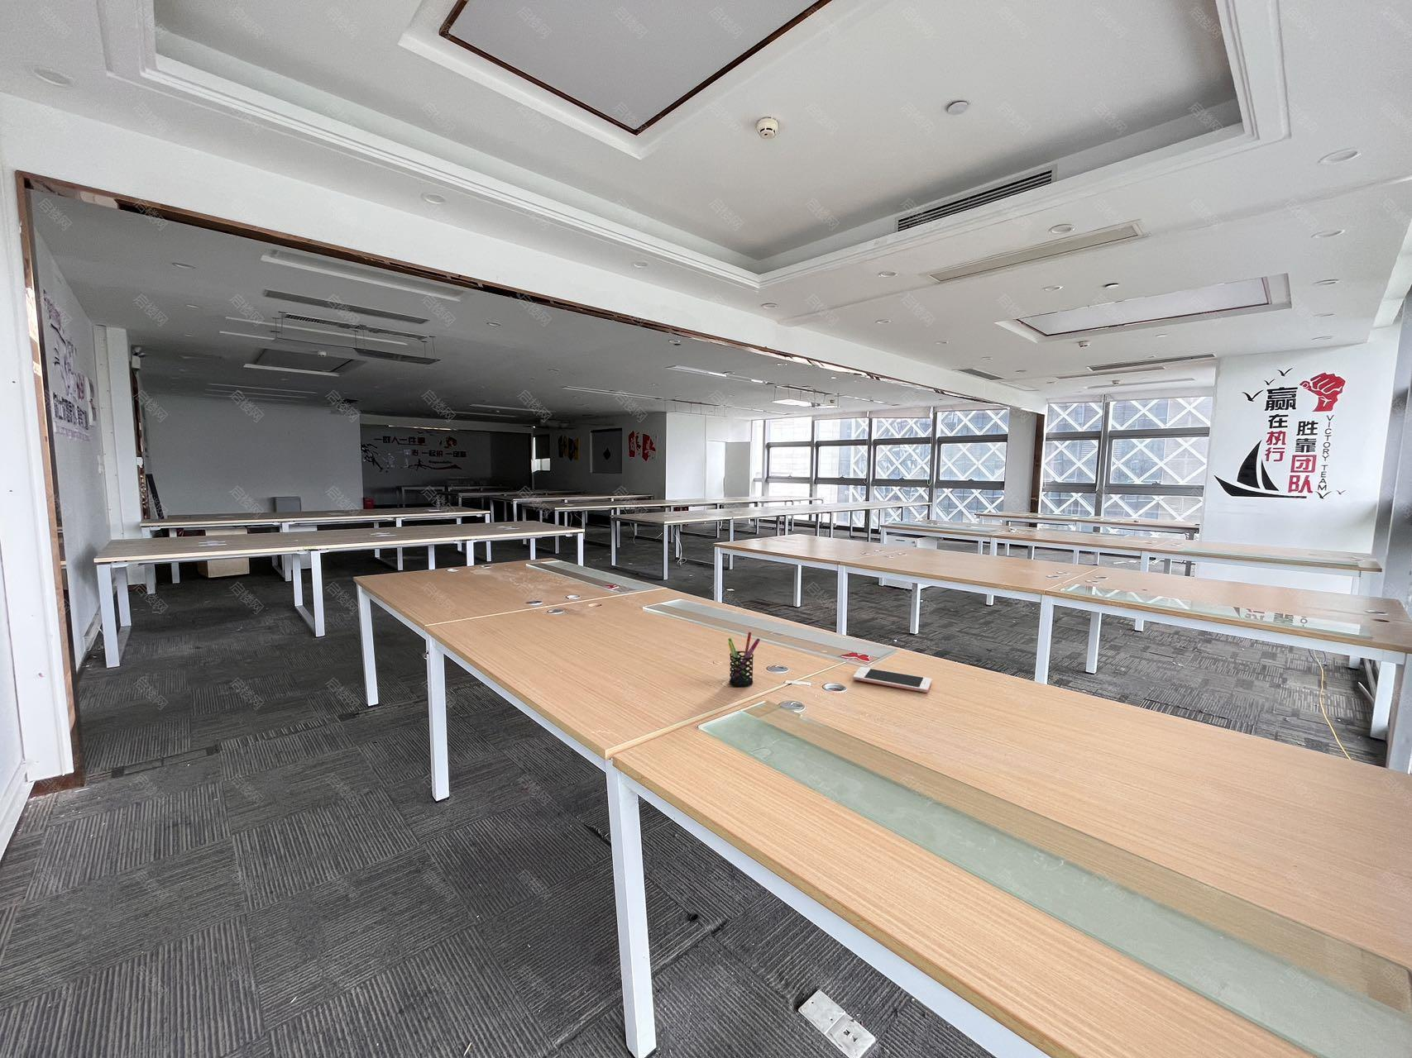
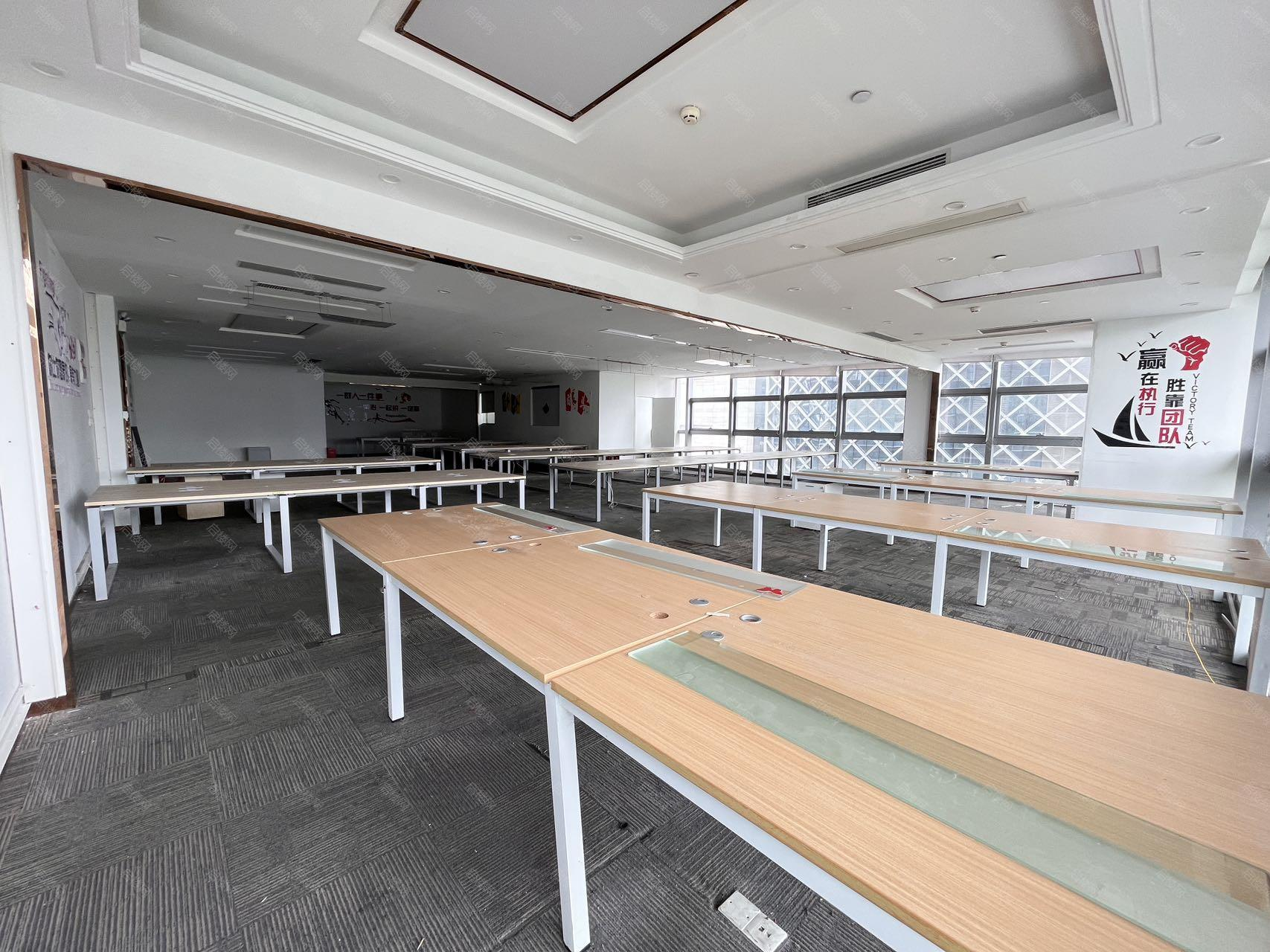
- cell phone (892, 679)
- pen holder (740, 657)
